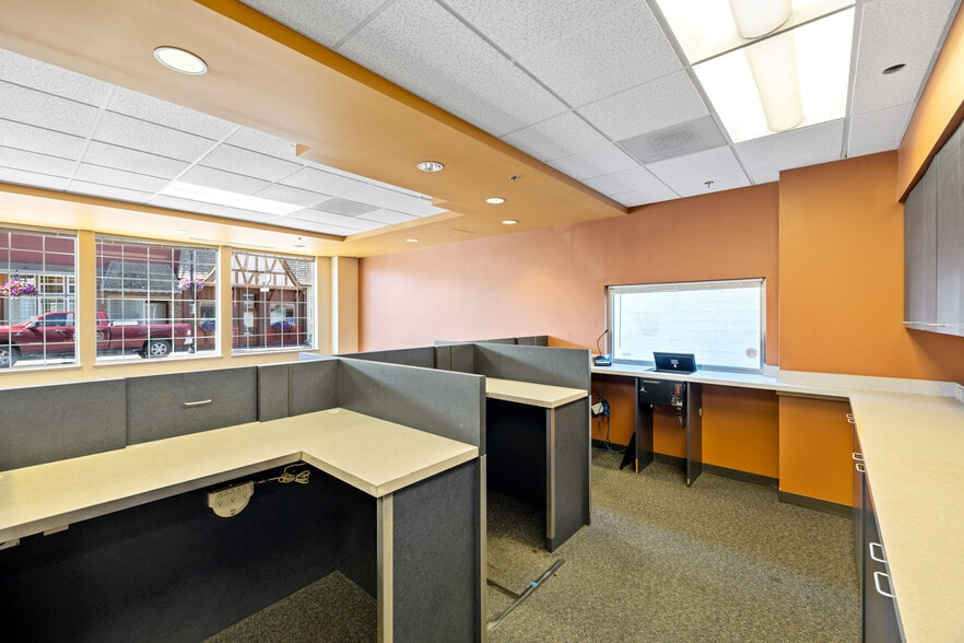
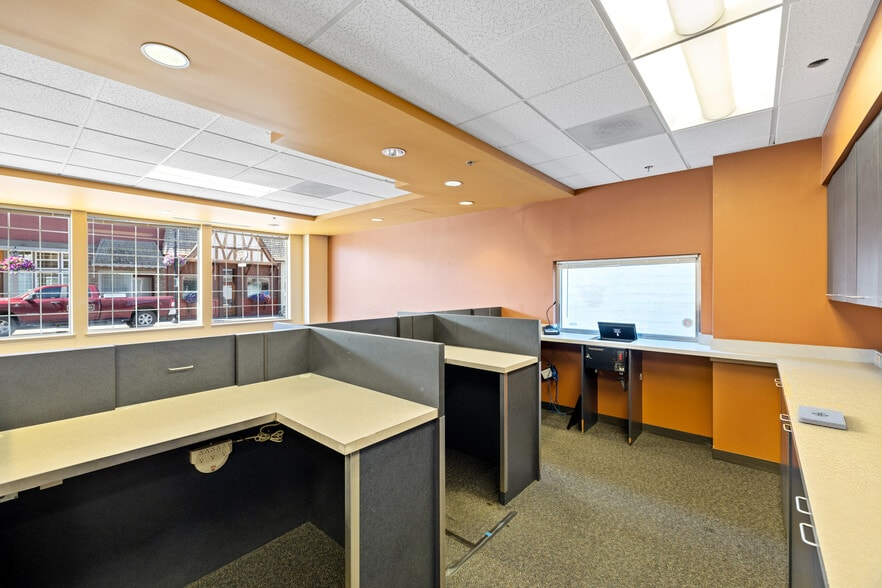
+ notepad (820, 416)
